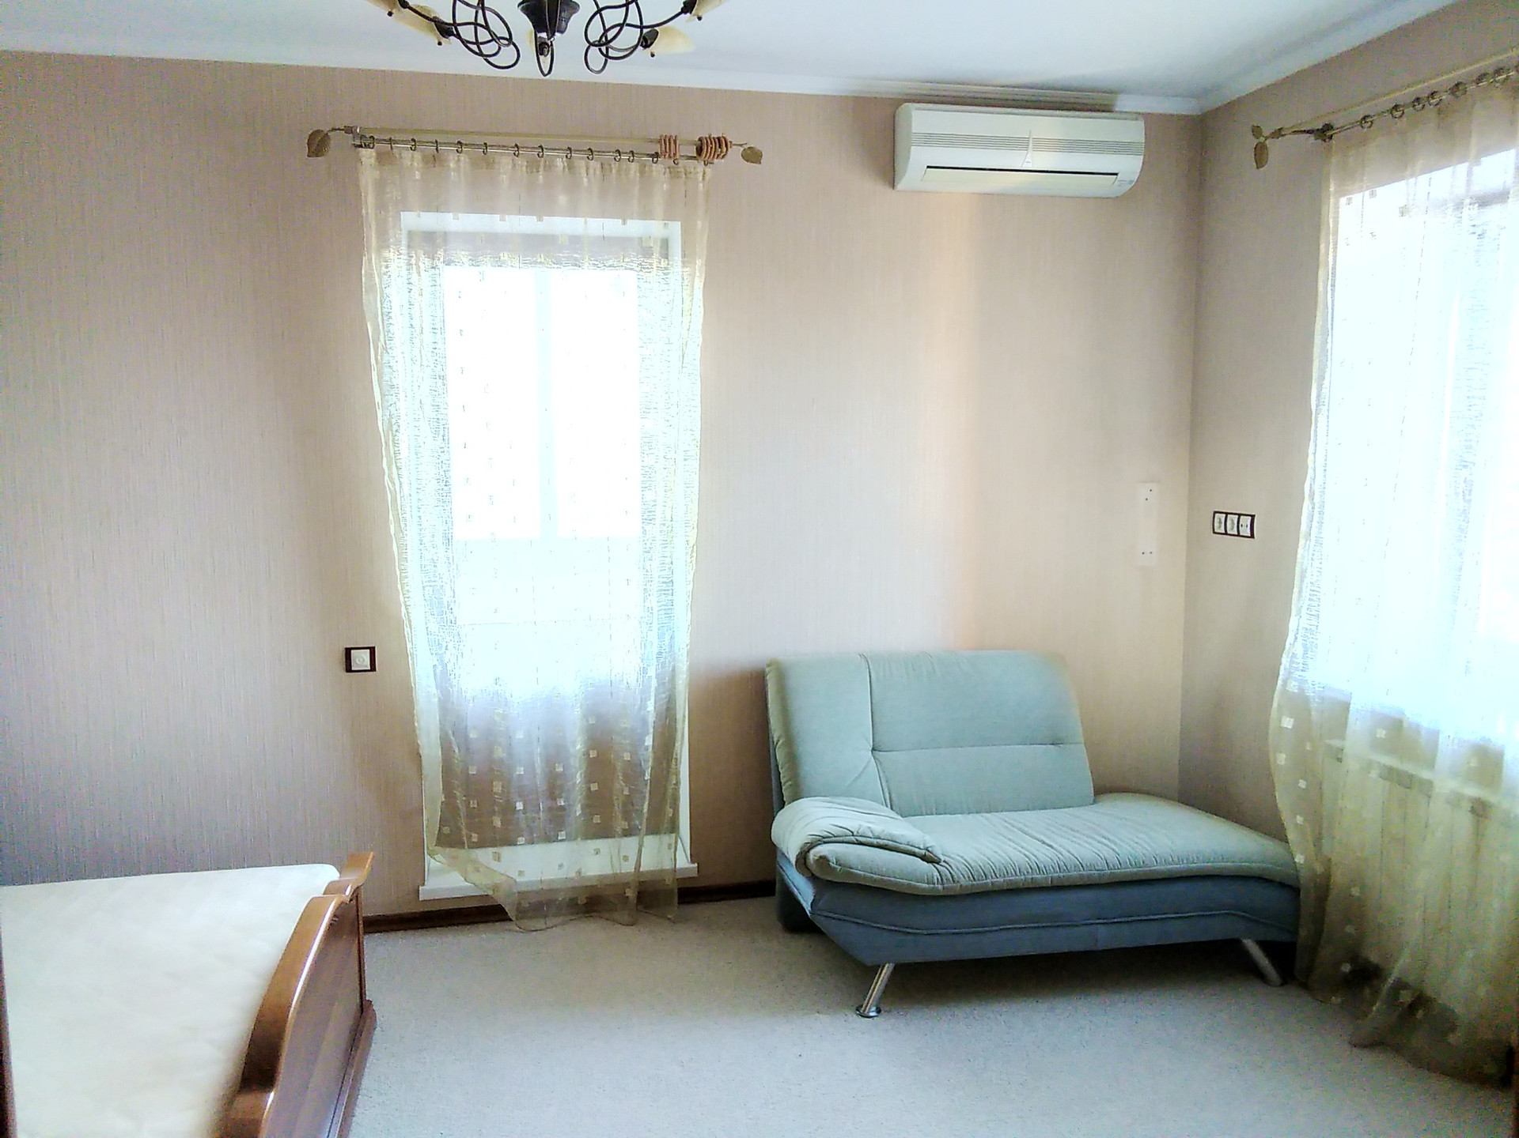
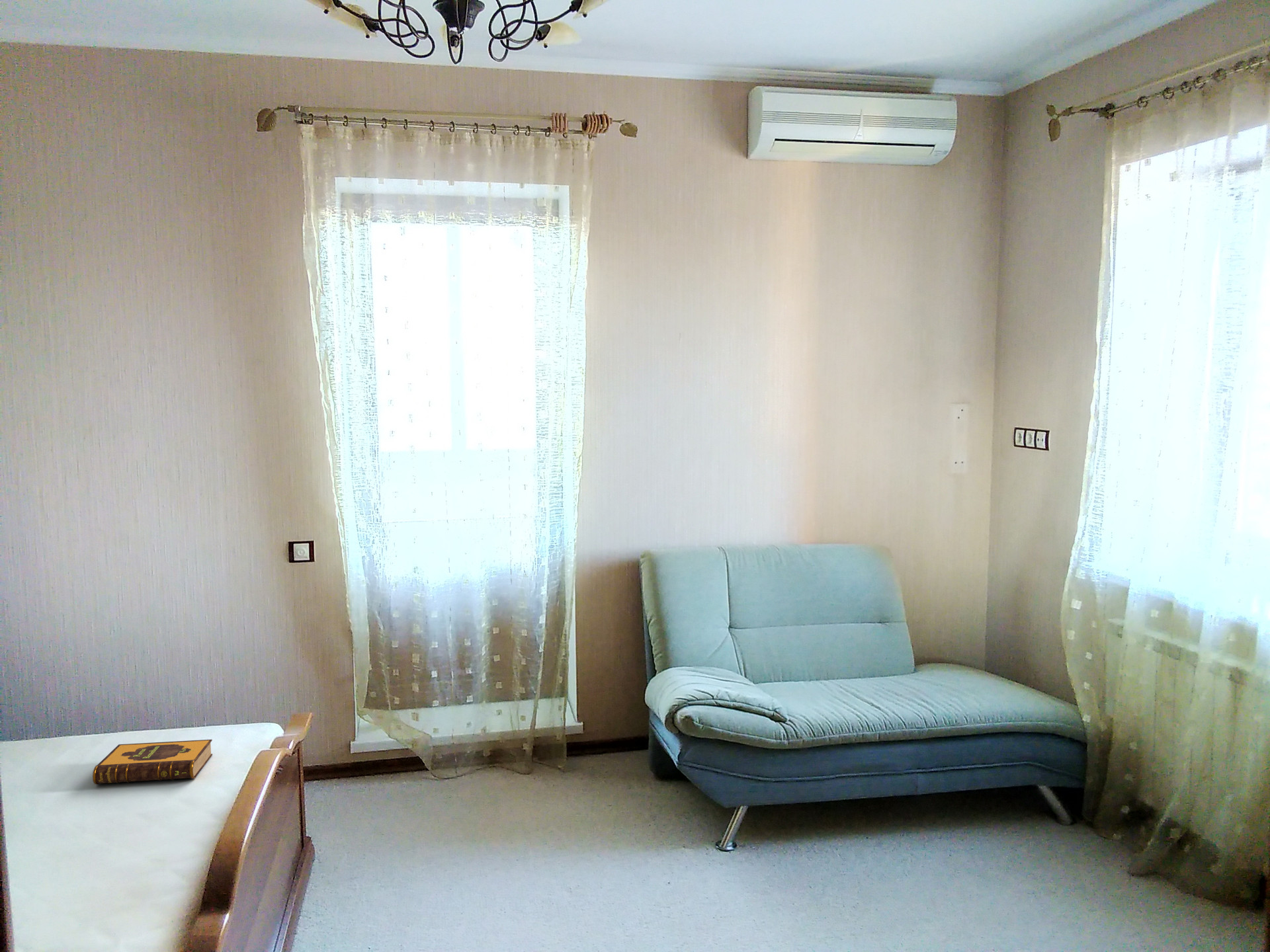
+ hardback book (154, 762)
